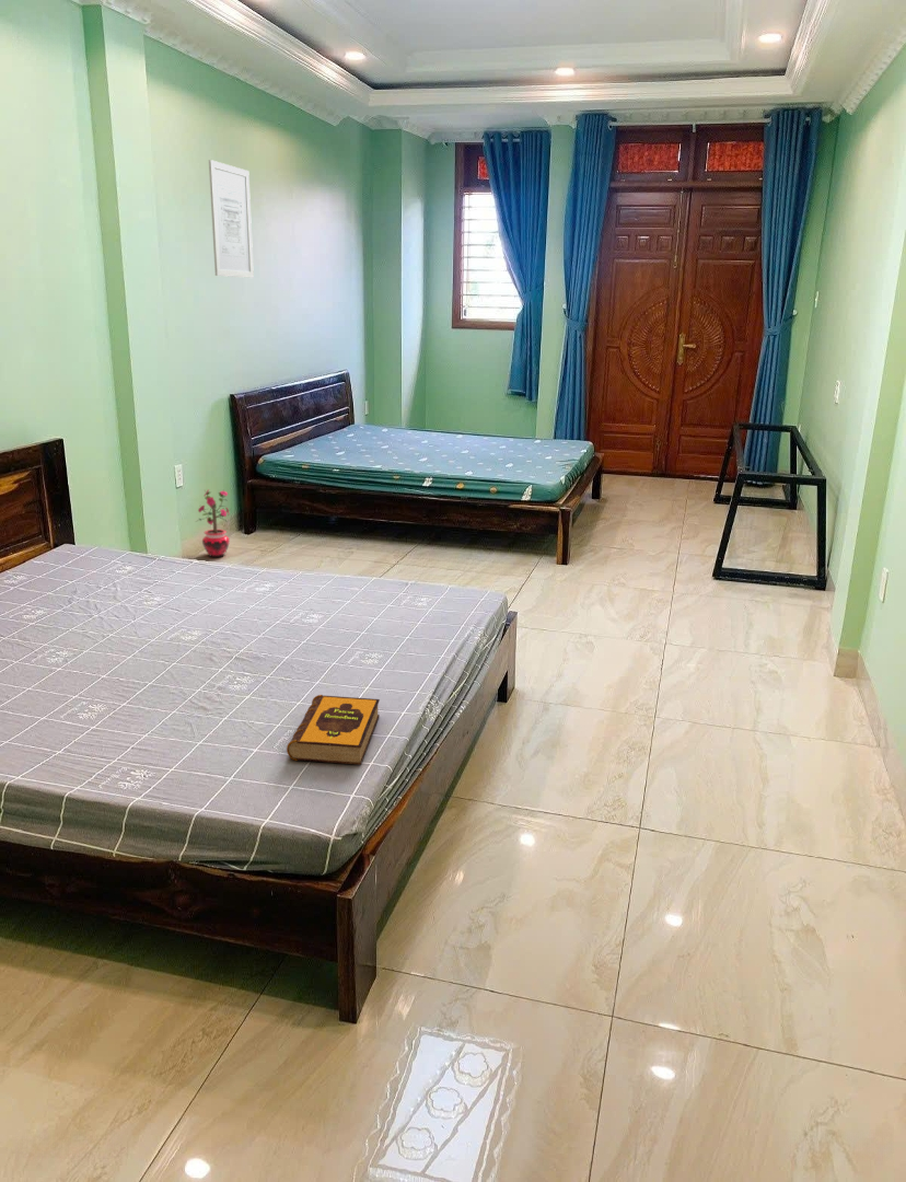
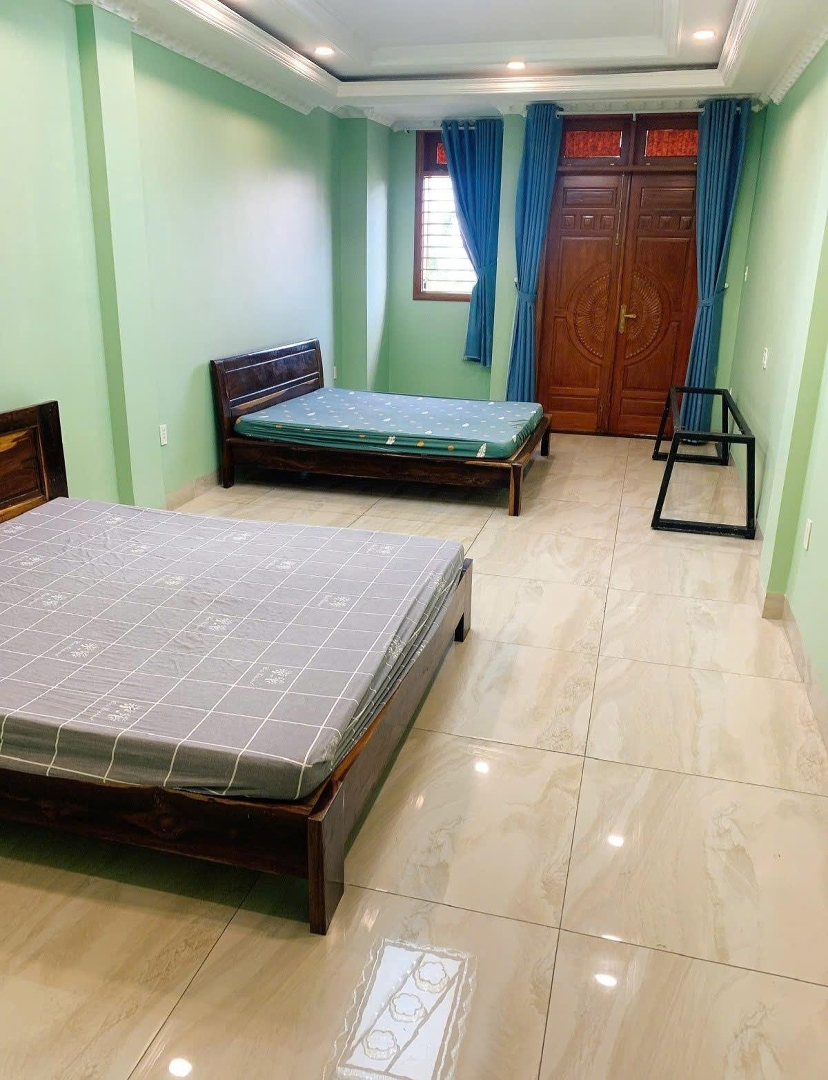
- wall art (232, 222)
- potted plant (212, 522)
- hardback book (335, 727)
